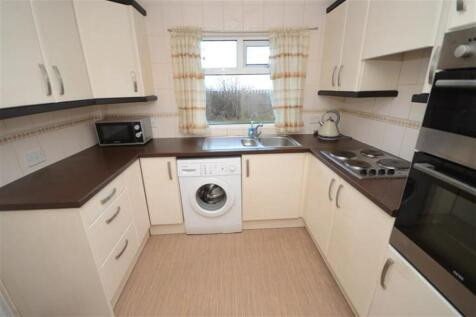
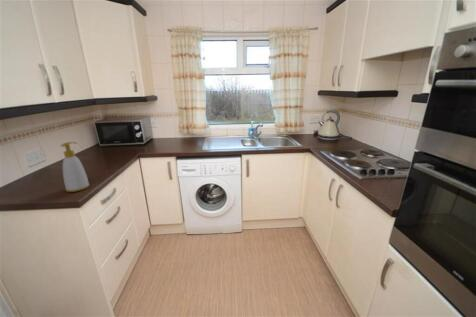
+ soap bottle (72, 166)
